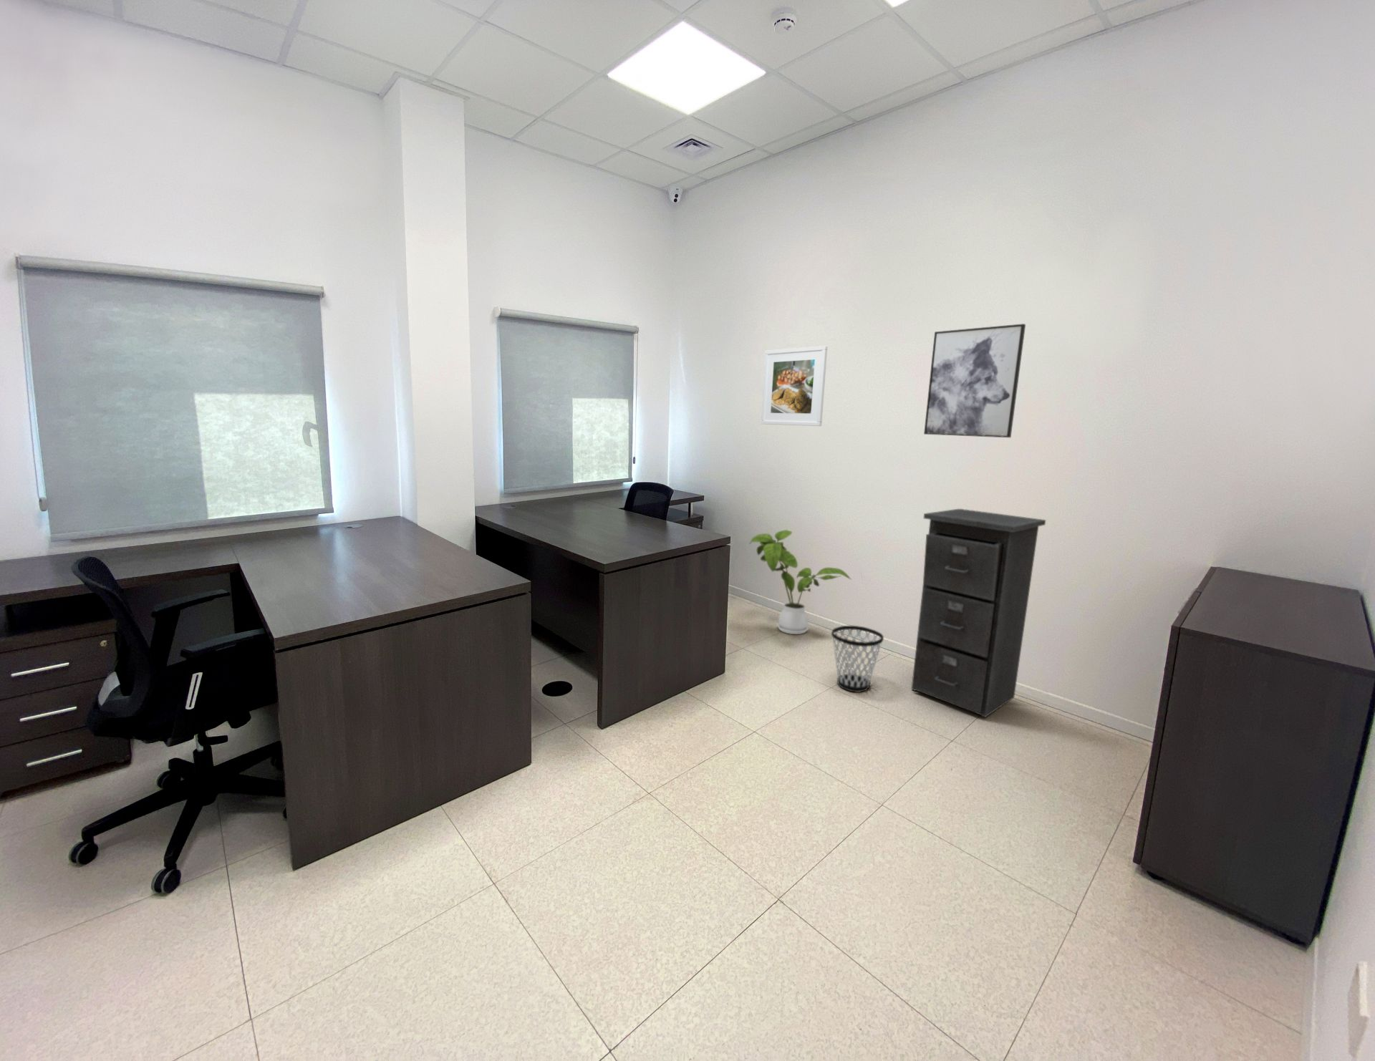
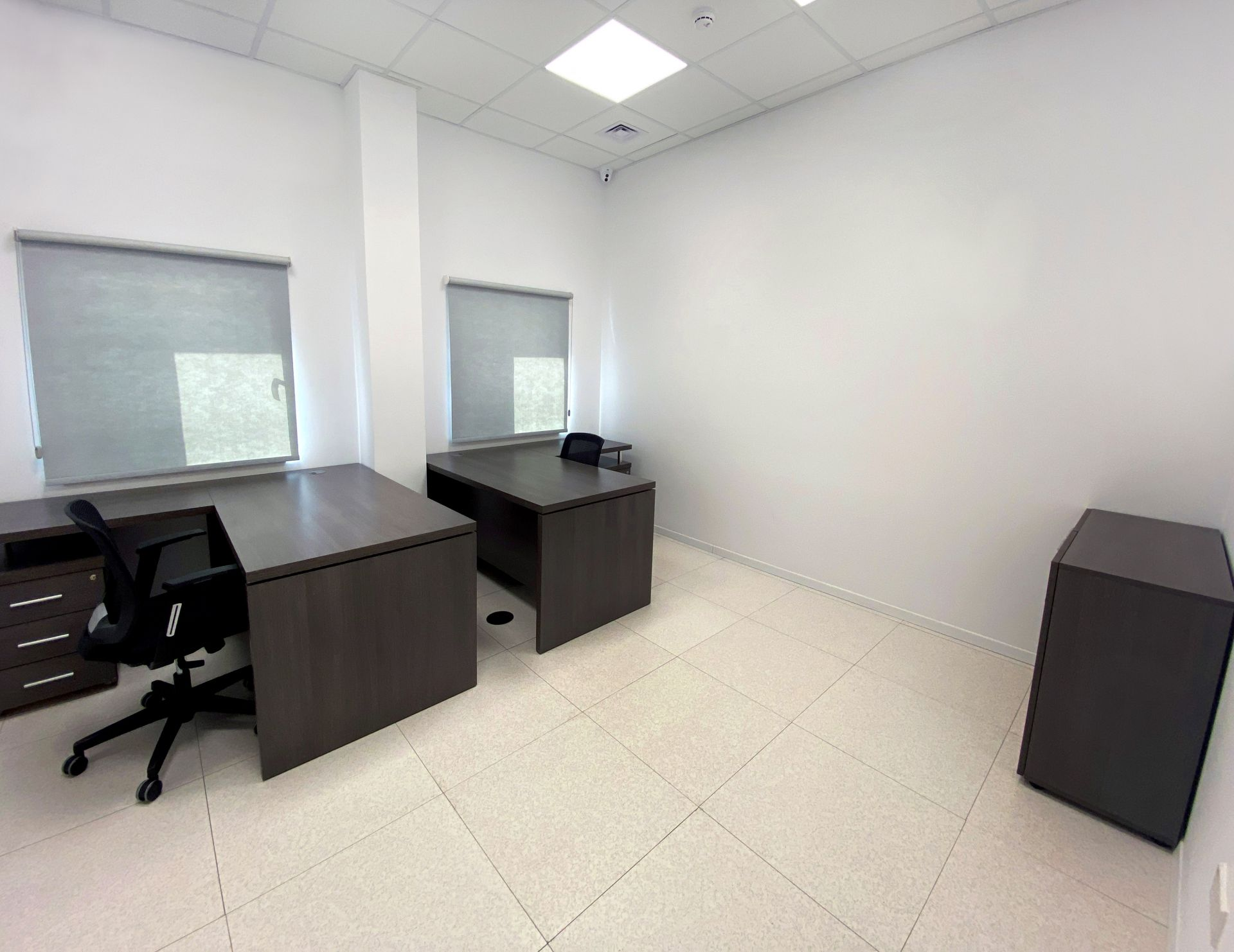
- wastebasket (855, 660)
- wall art (972, 382)
- house plant (789, 583)
- filing cabinet (969, 609)
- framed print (792, 387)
